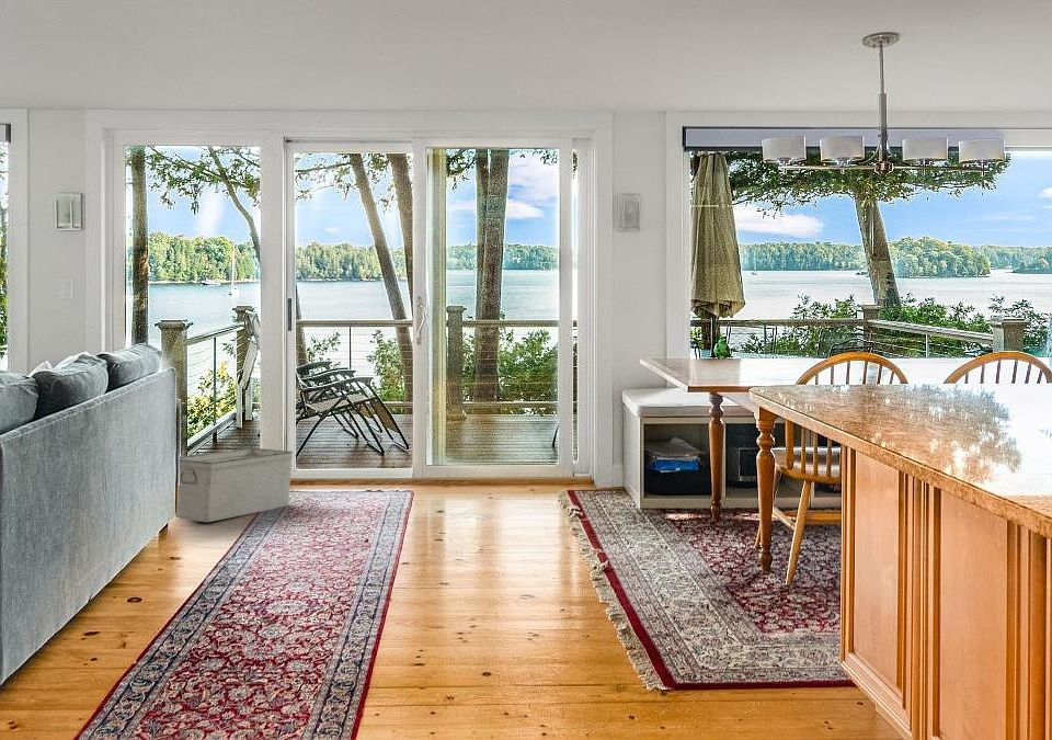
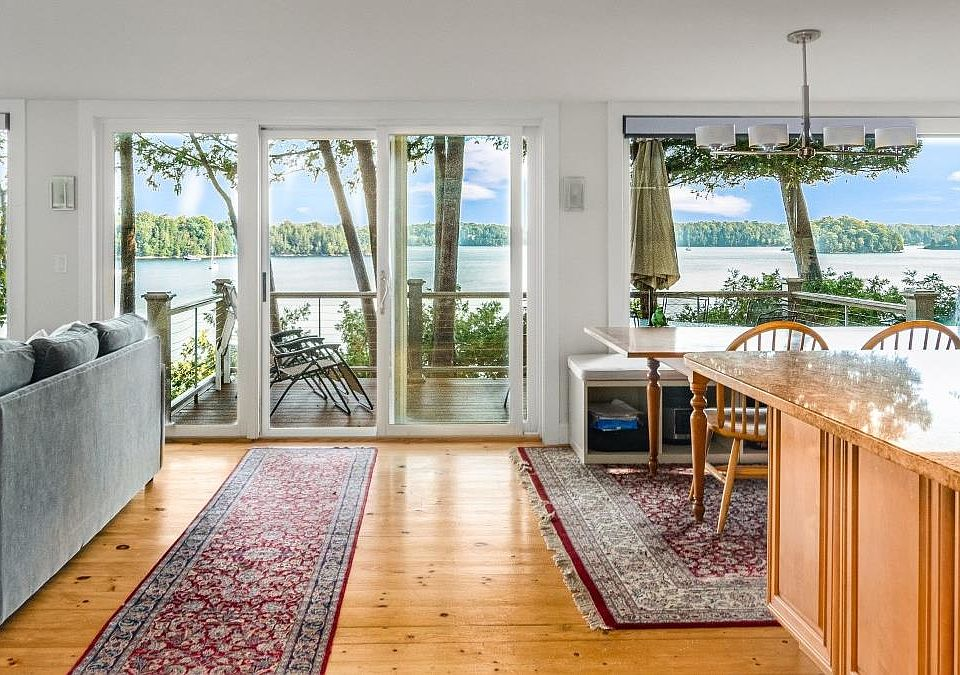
- storage bin (233, 482)
